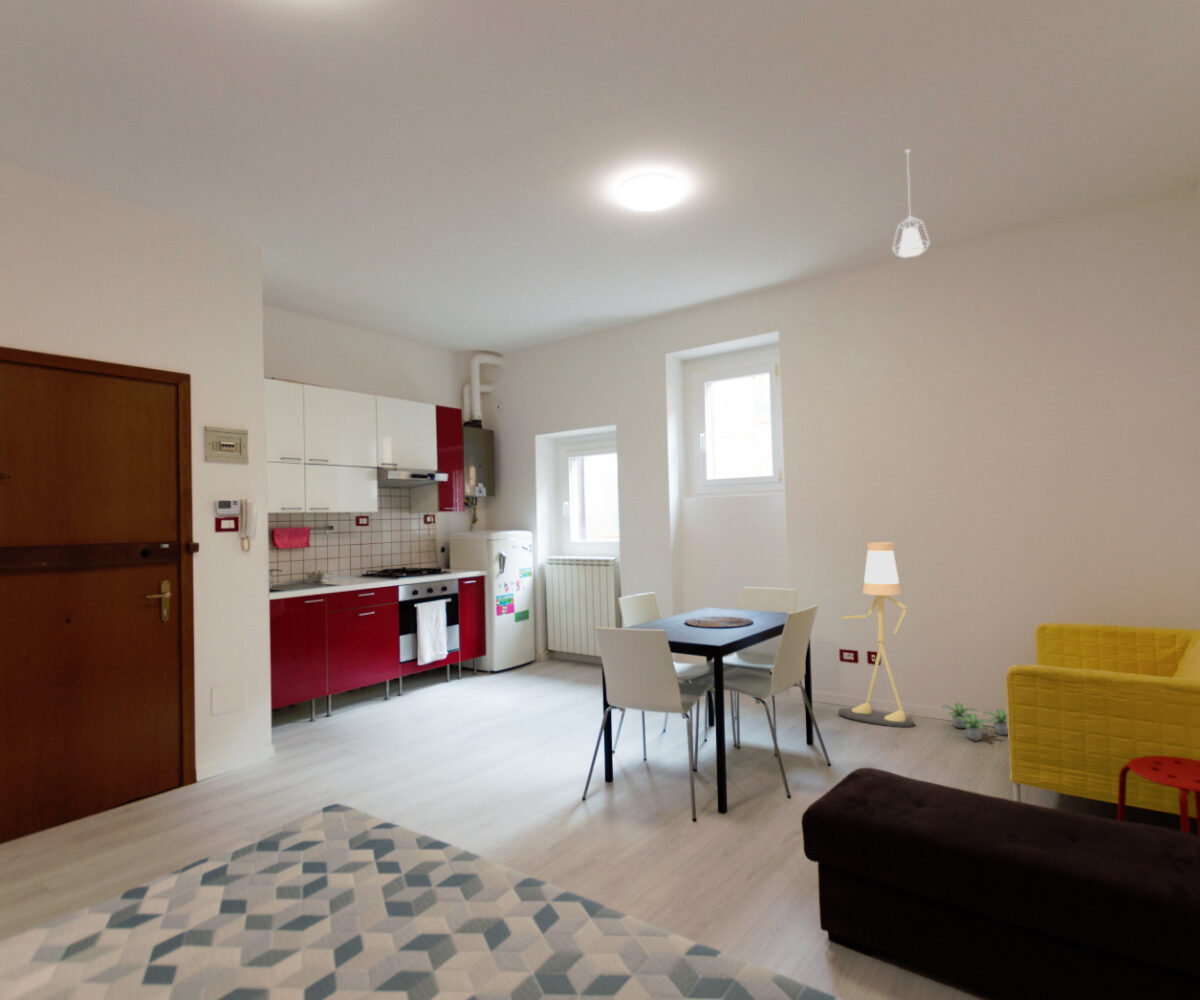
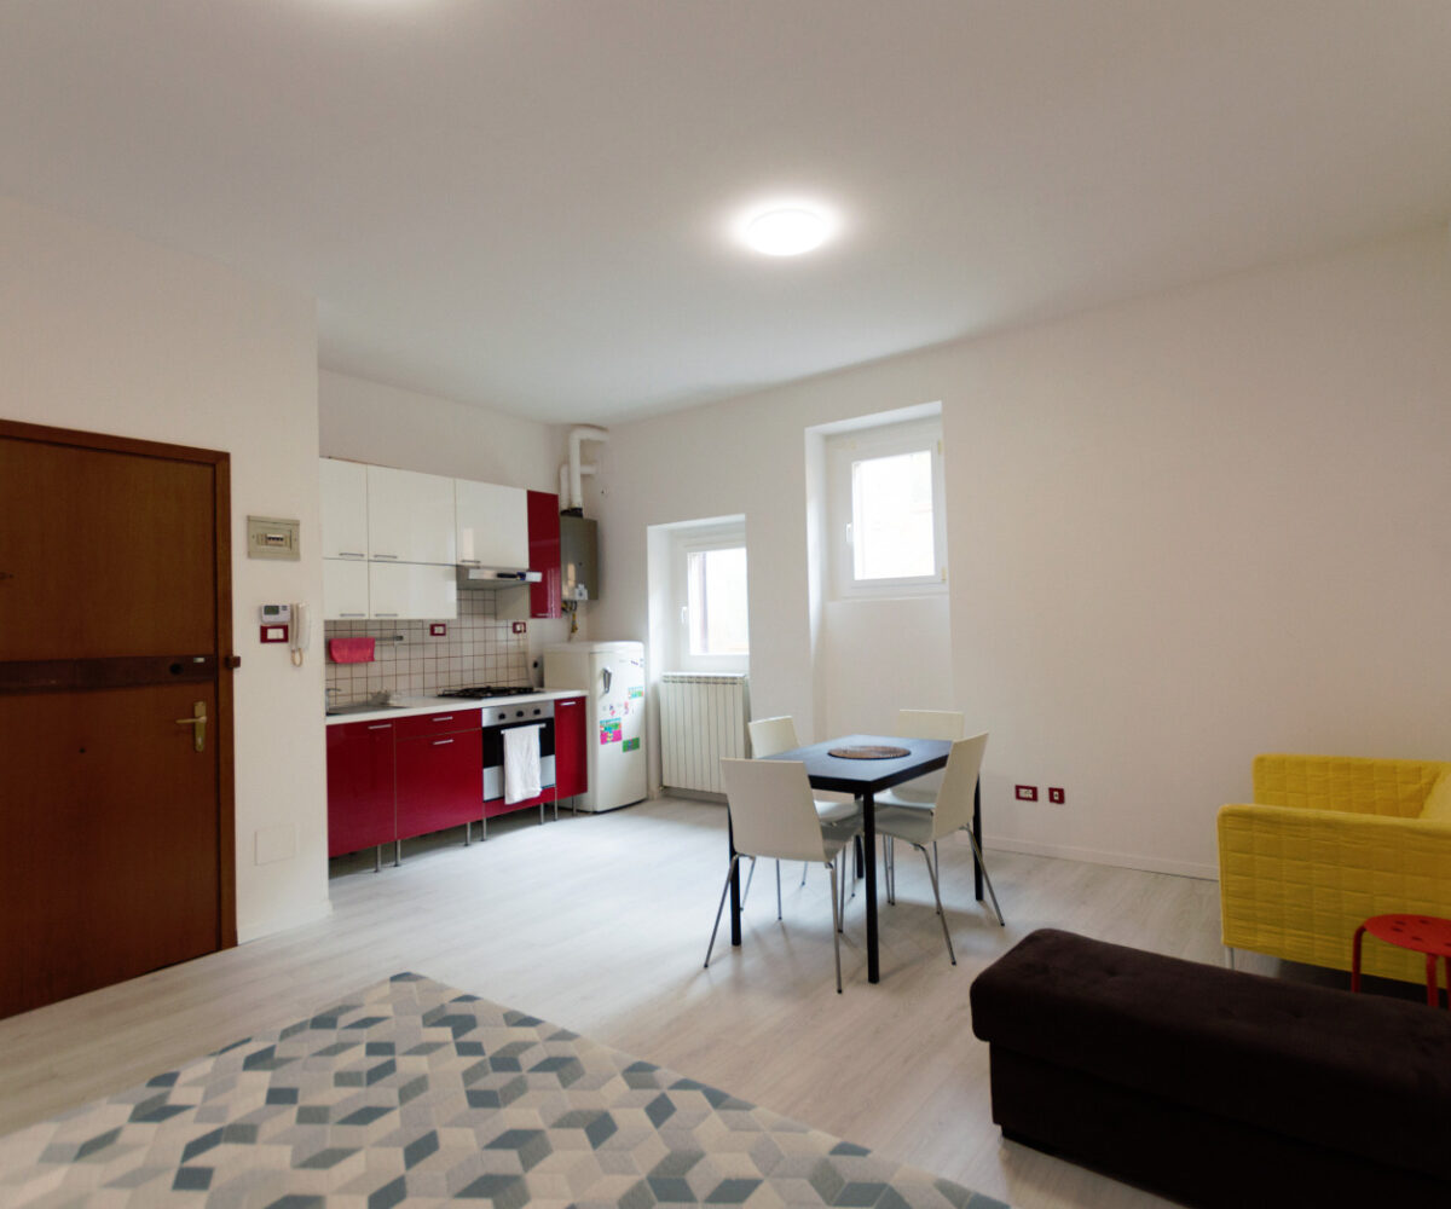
- pendant lamp (909, 201)
- potted plant (977, 724)
- floor lamp (875, 604)
